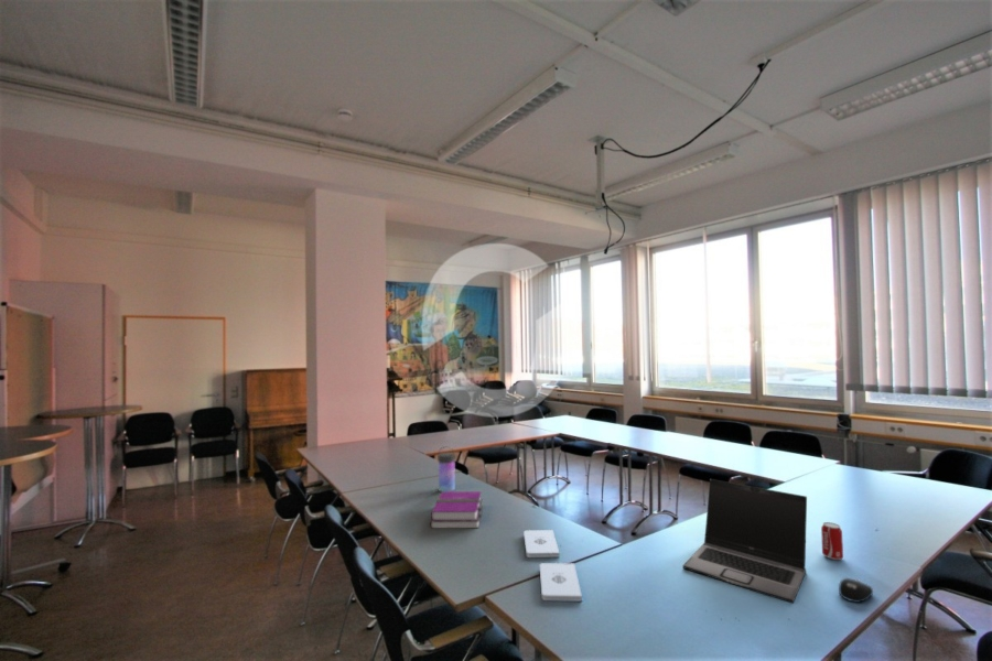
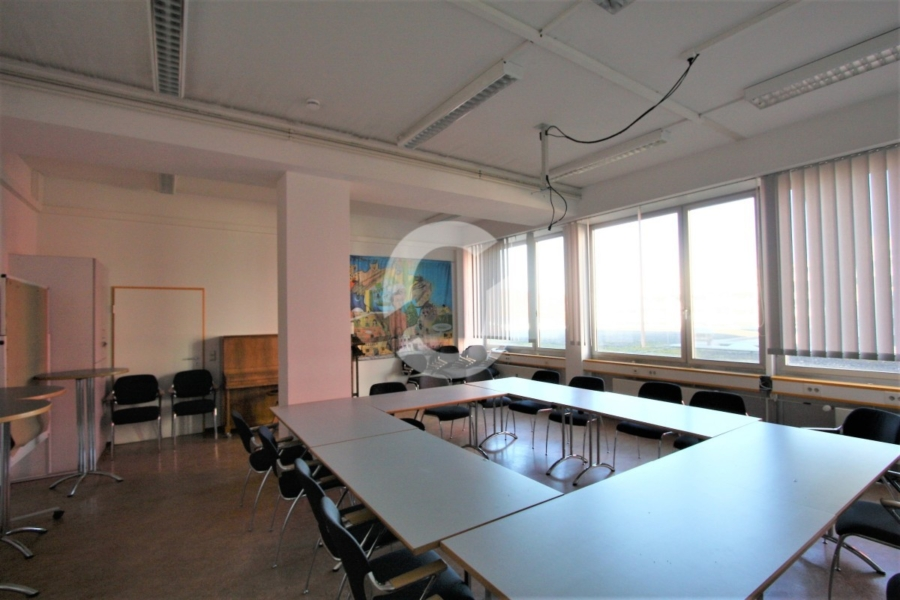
- water bottle (446, 467)
- beverage can (831, 540)
- computer mouse (854, 588)
- notepad (540, 542)
- hardback book (457, 508)
- laptop (745, 531)
- notepad (559, 581)
